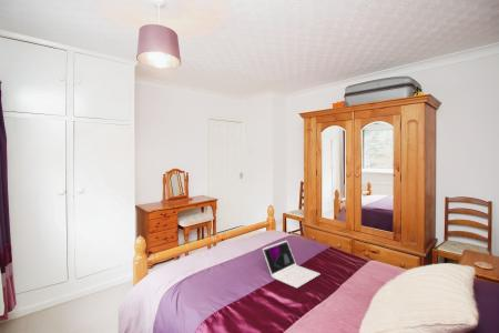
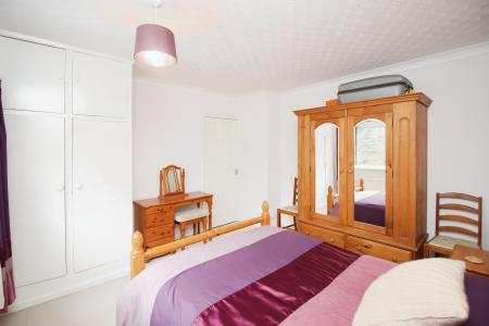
- laptop (291, 260)
